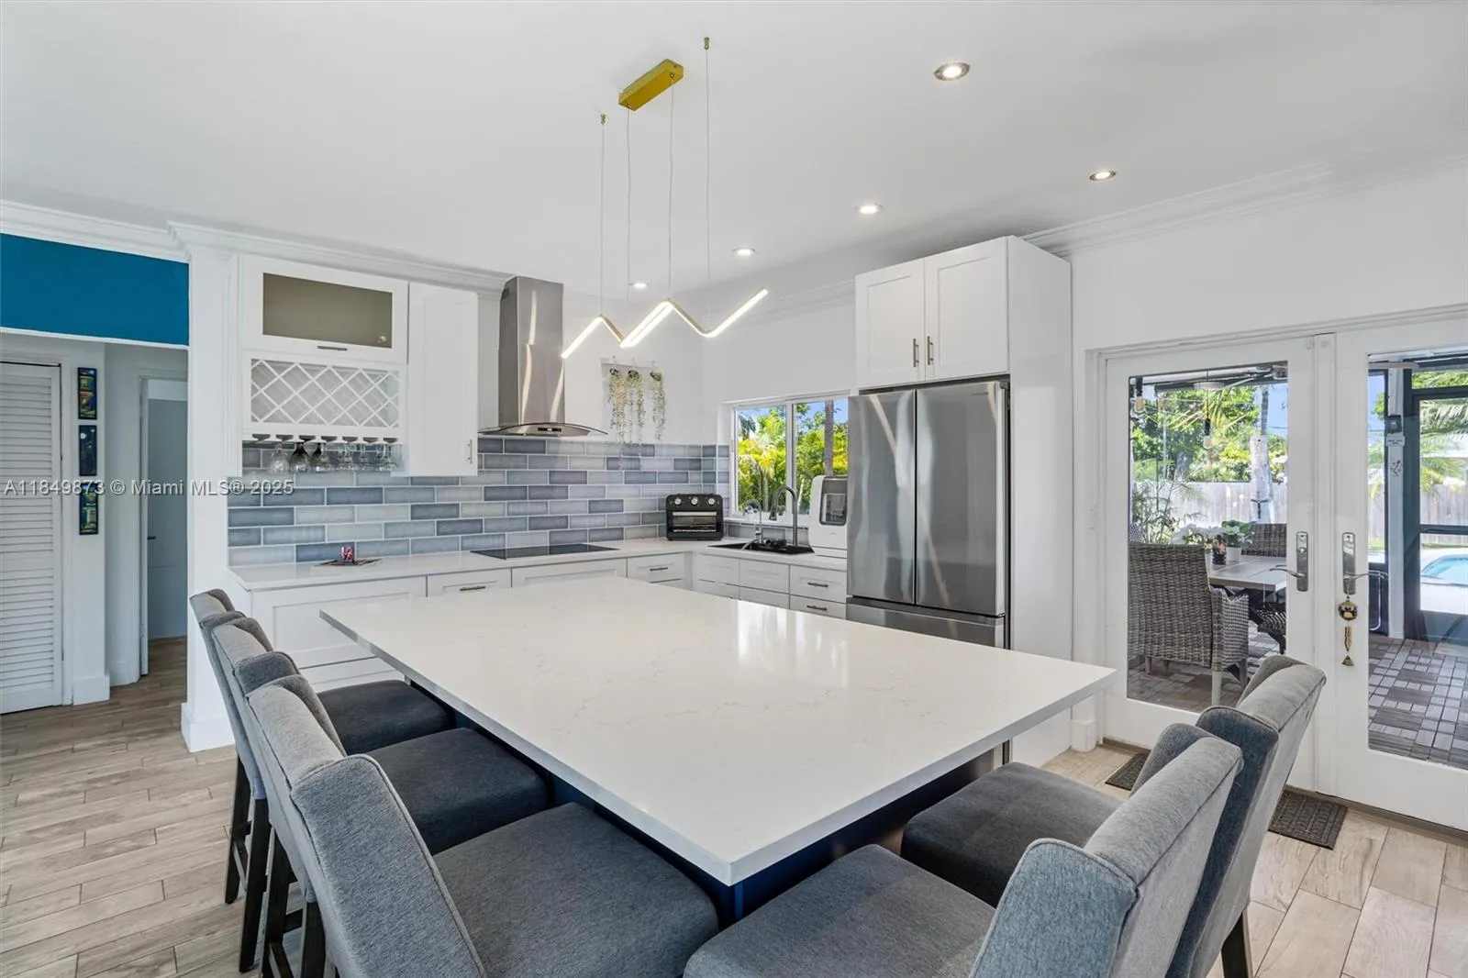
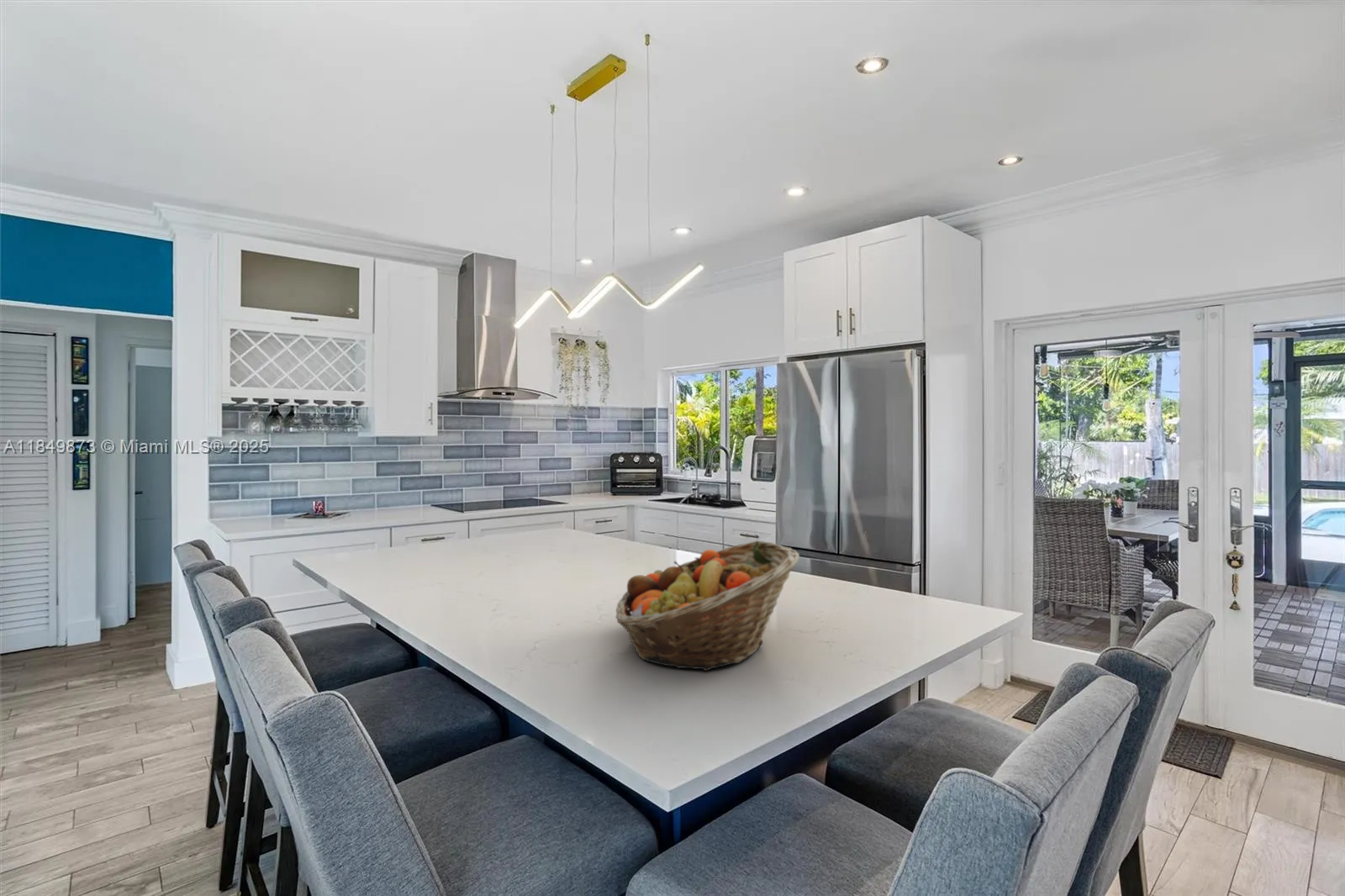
+ fruit basket (705, 596)
